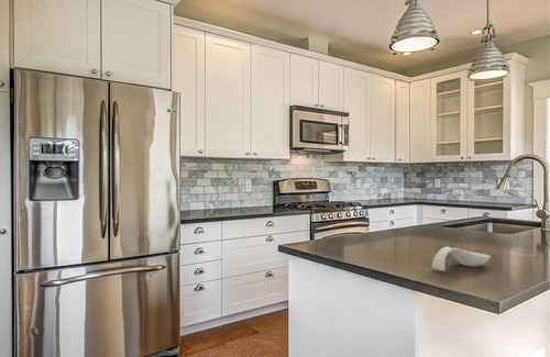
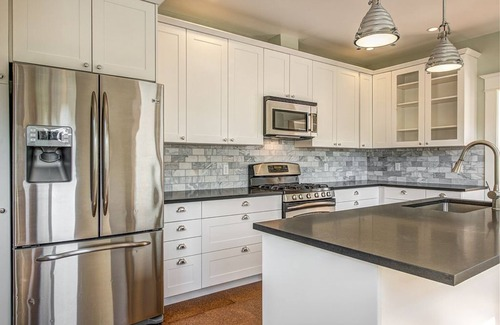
- spoon rest (460, 256)
